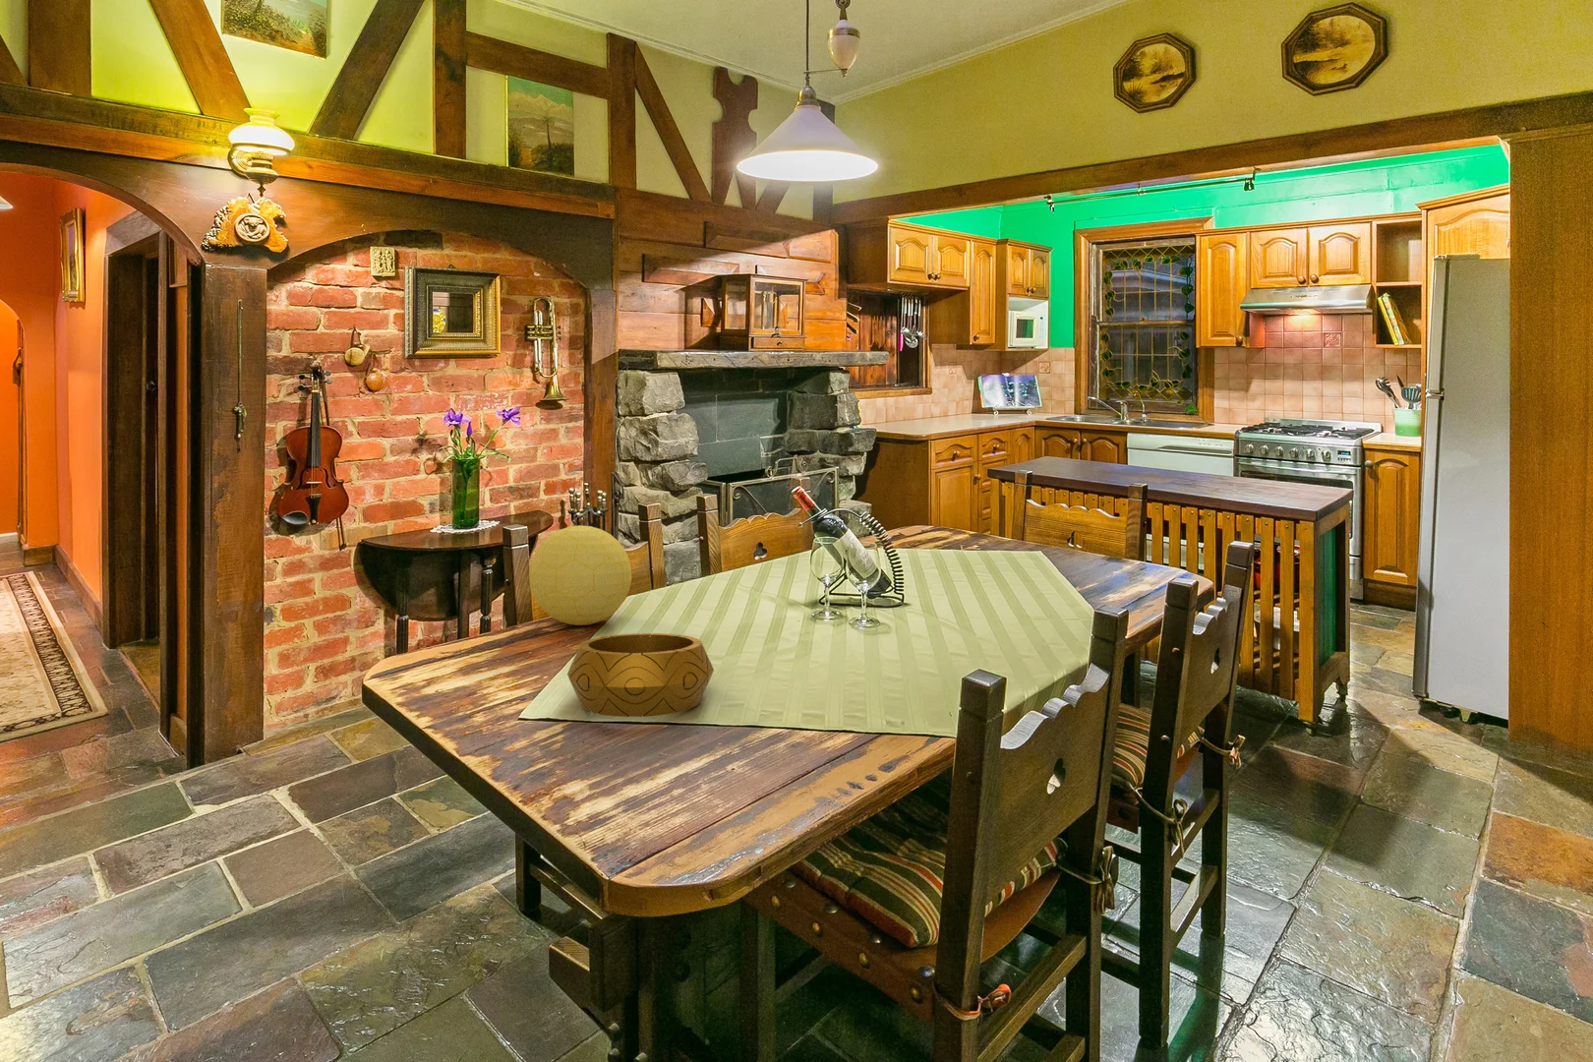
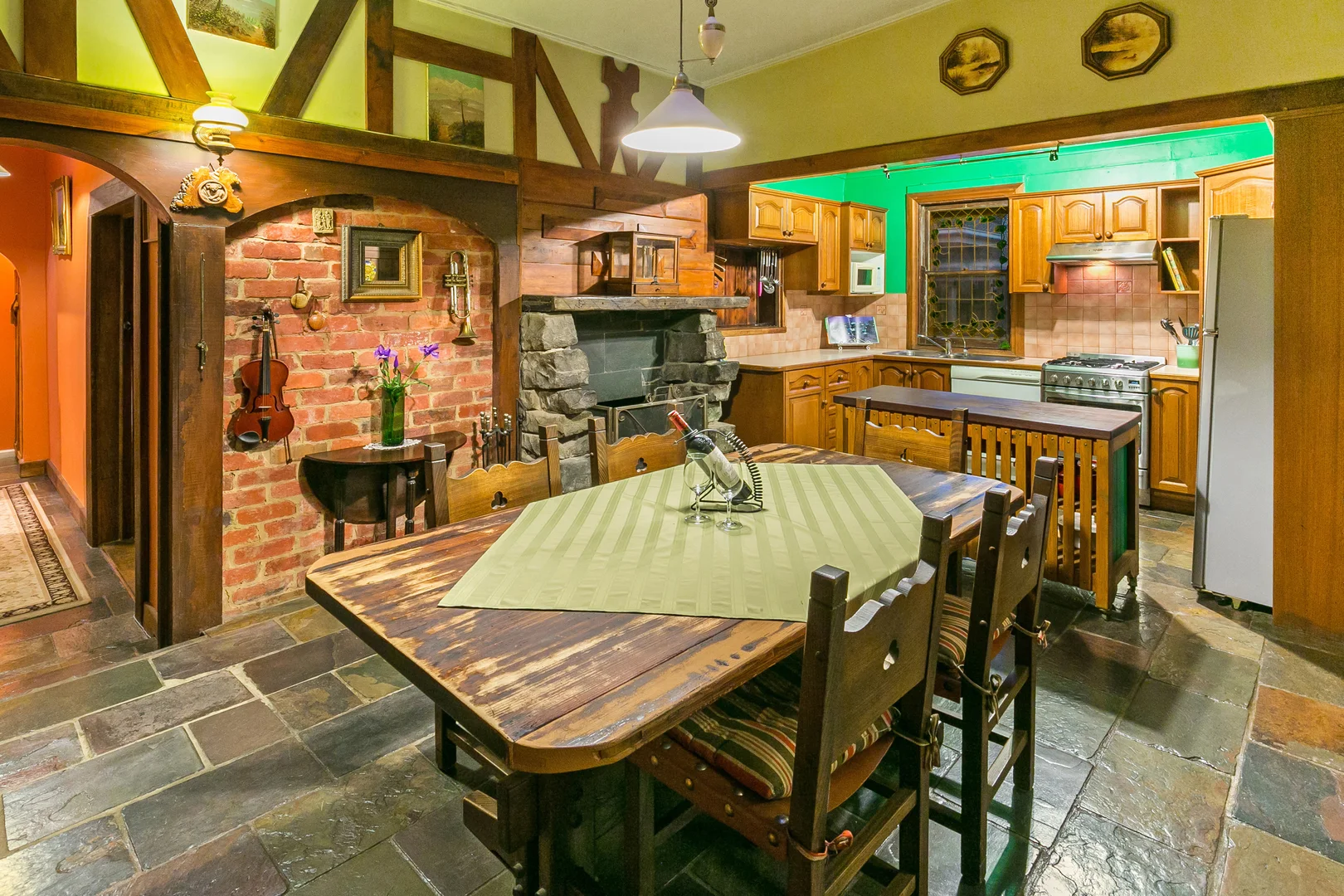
- decorative bowl (641, 672)
- decorative ball (581, 575)
